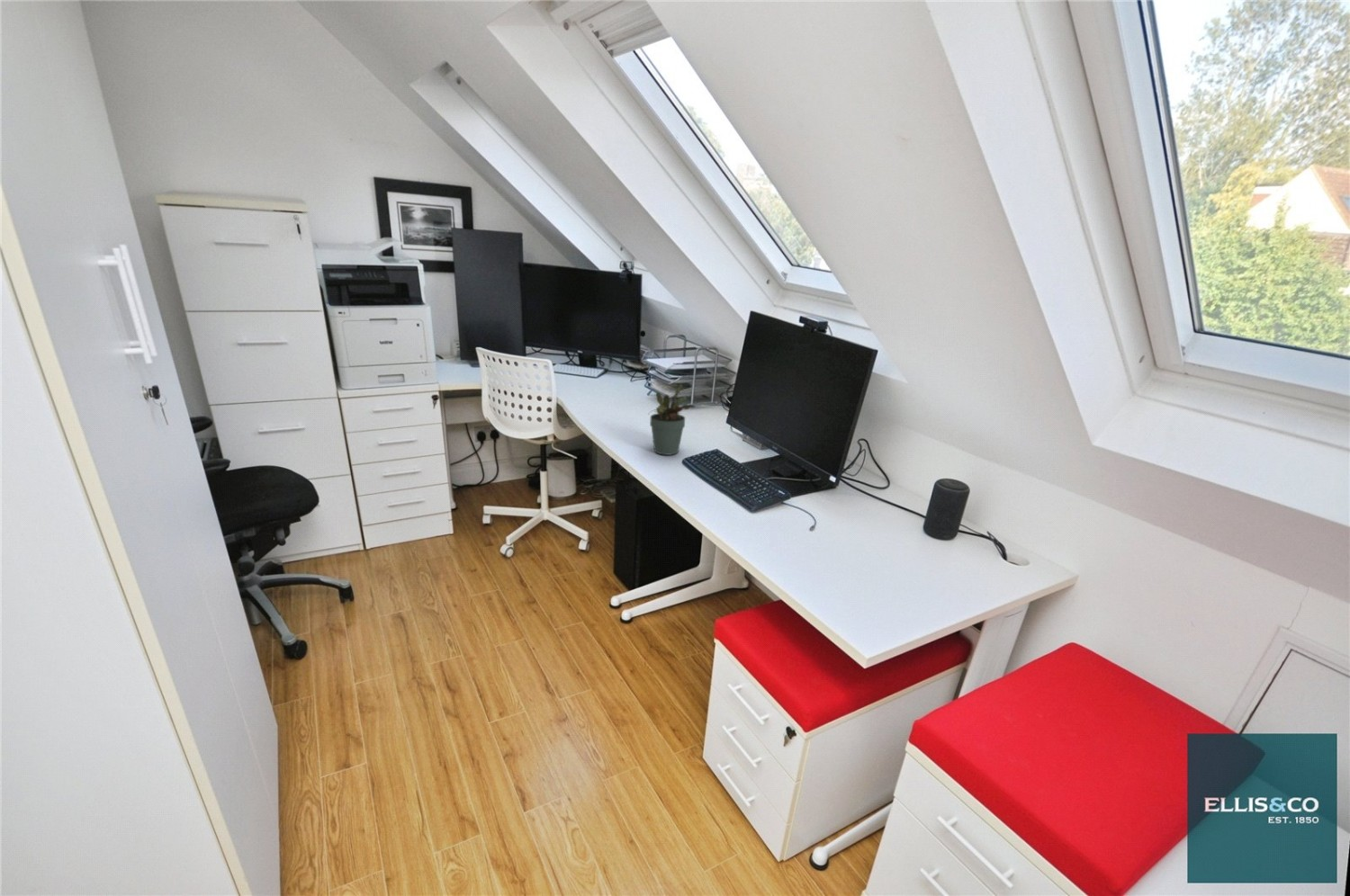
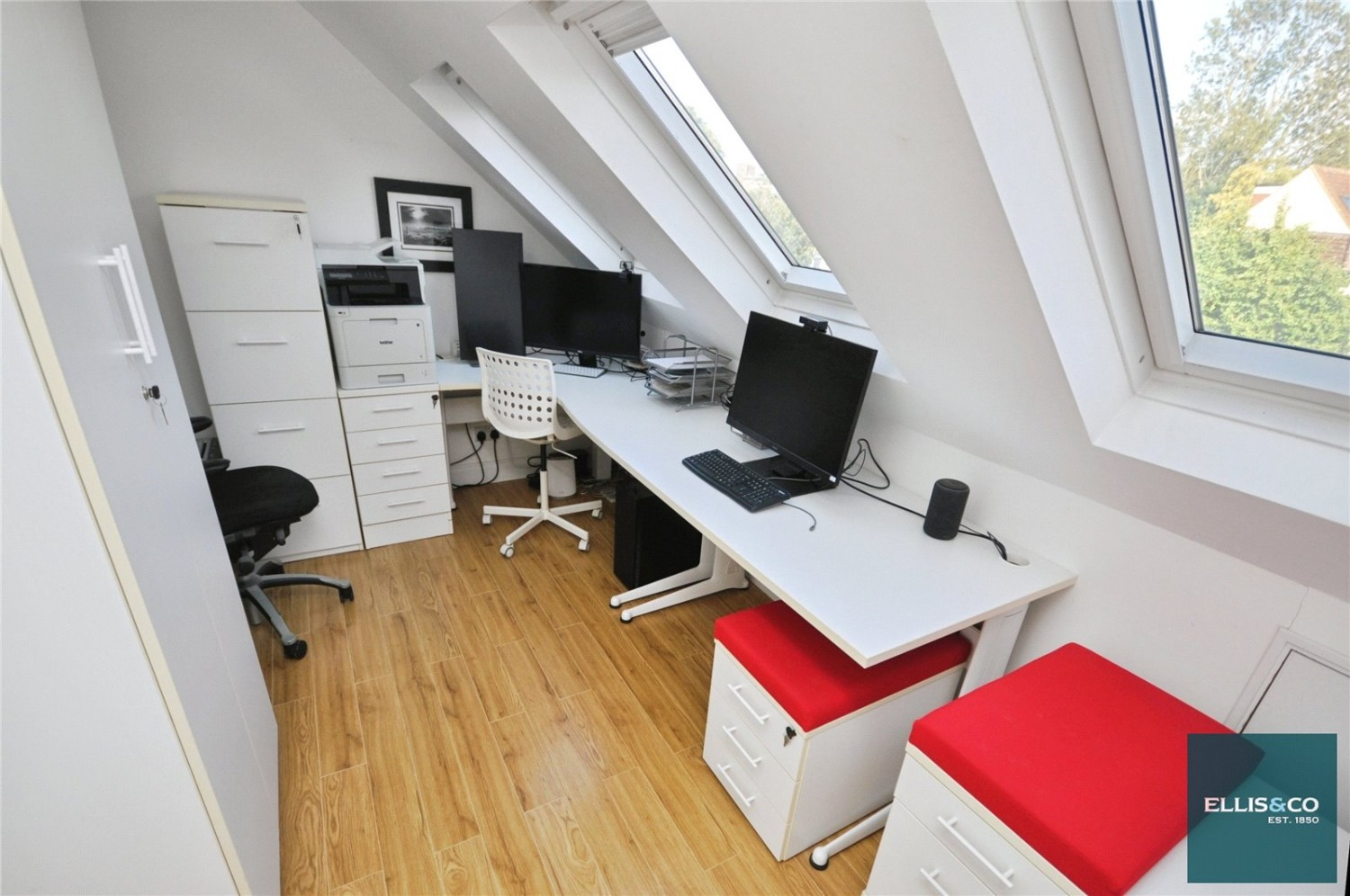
- potted plant (673, 419)
